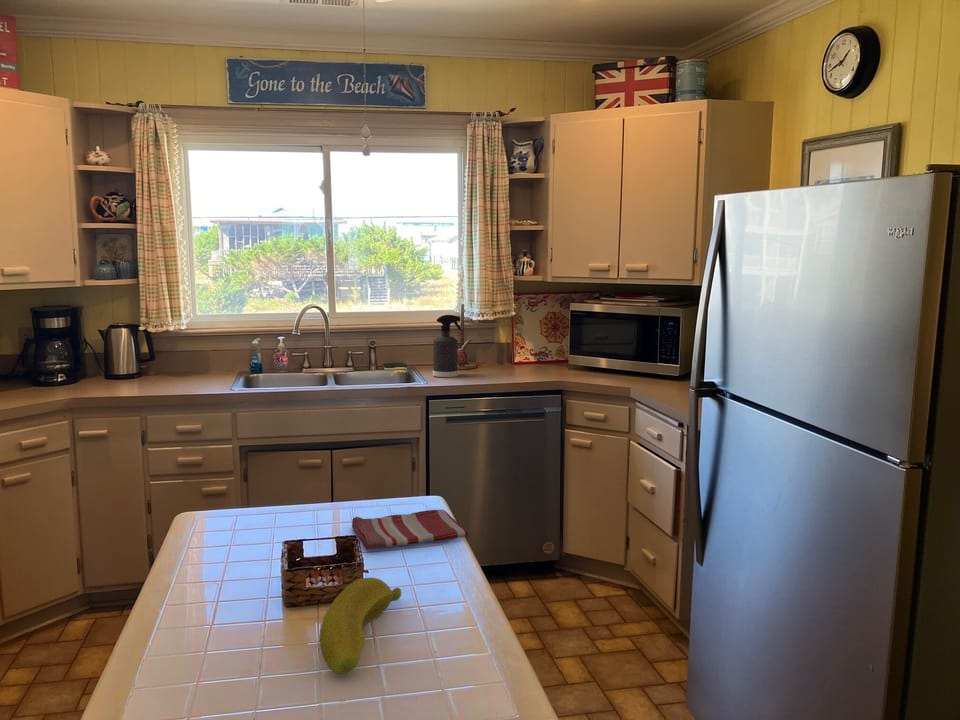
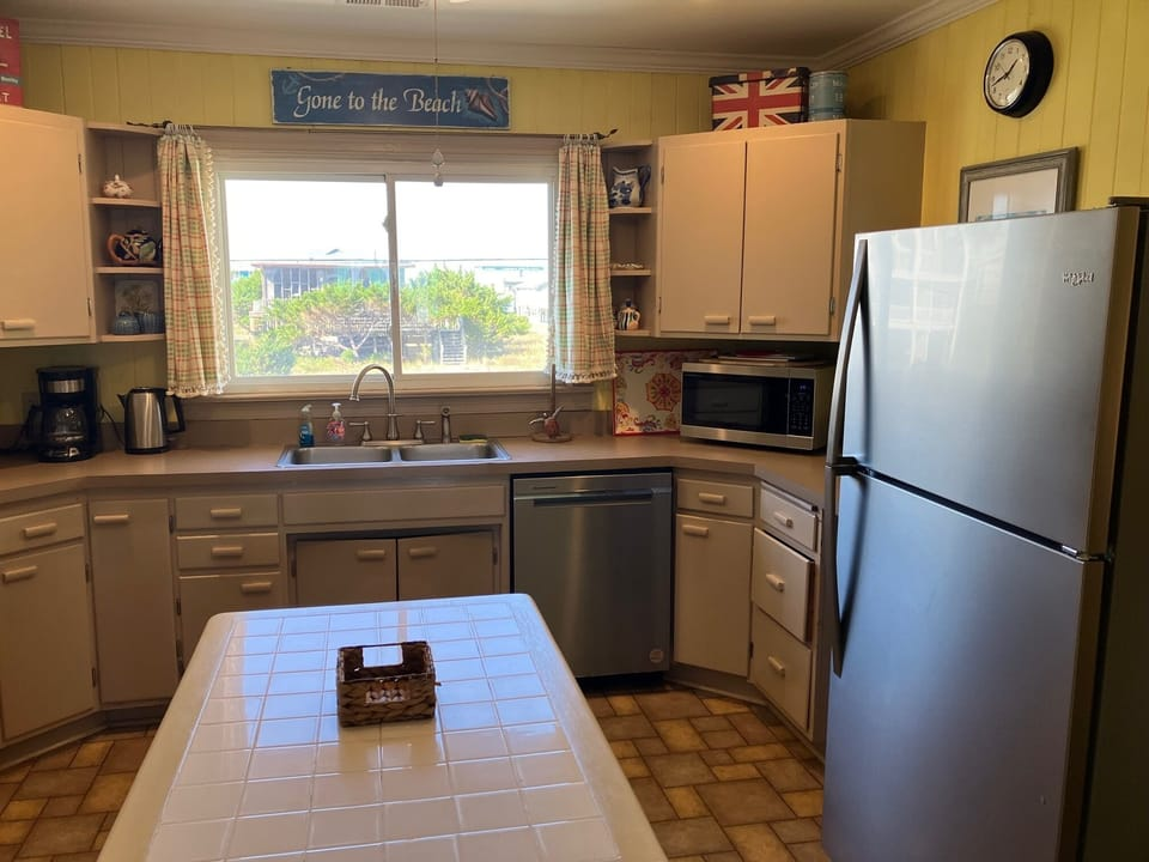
- dish towel (408, 527)
- fruit (369, 615)
- spray bottle (447, 345)
